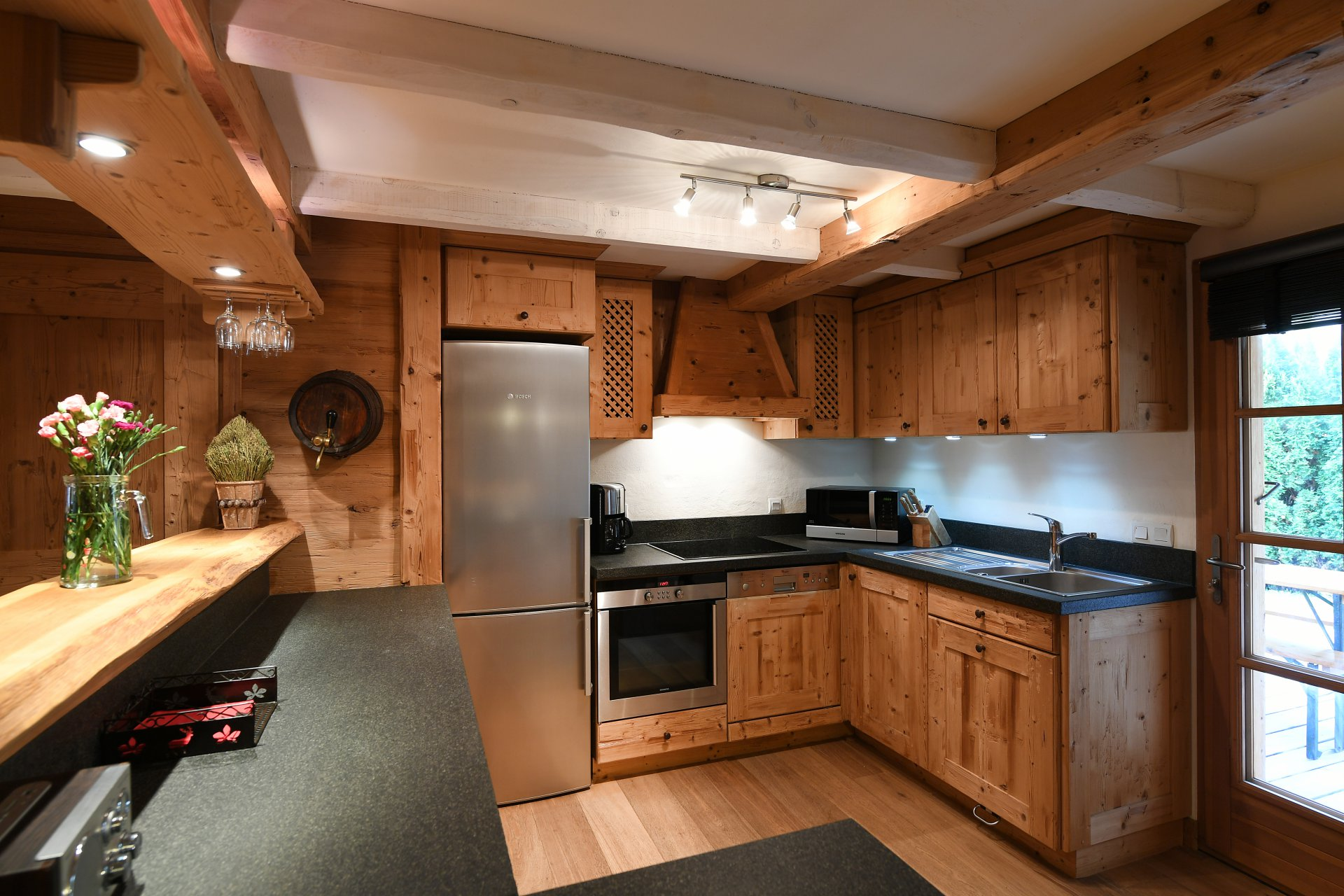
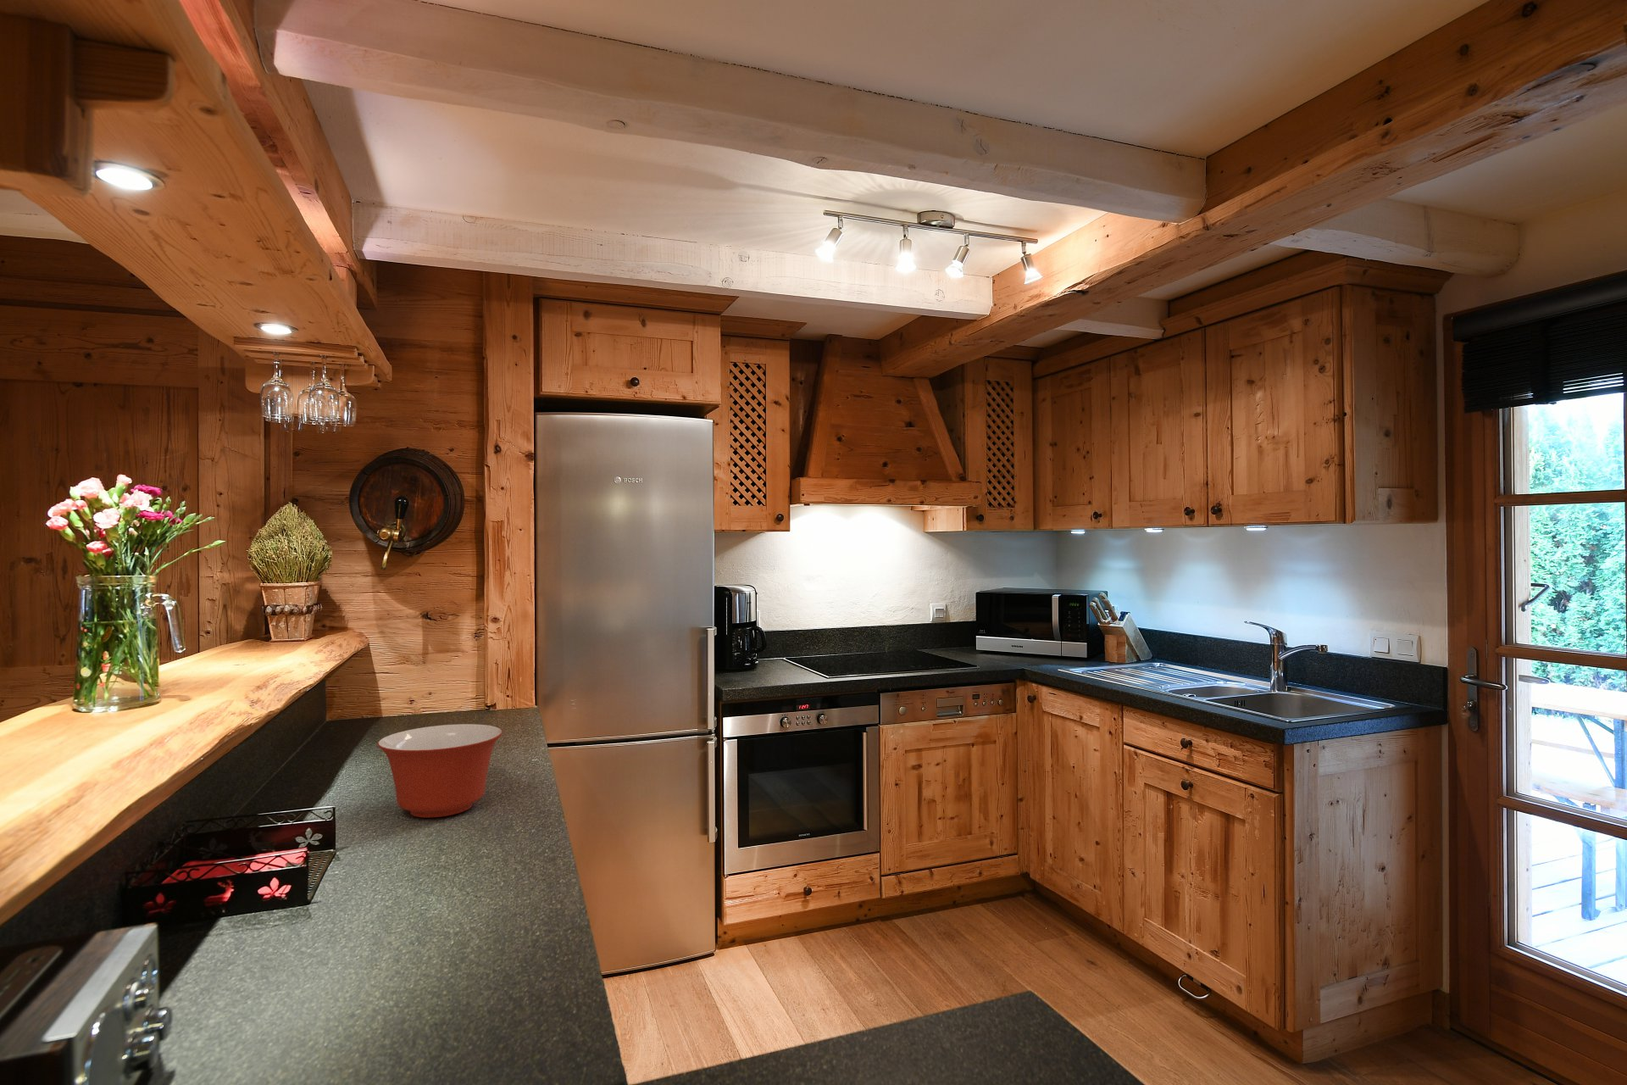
+ mixing bowl (442, 773)
